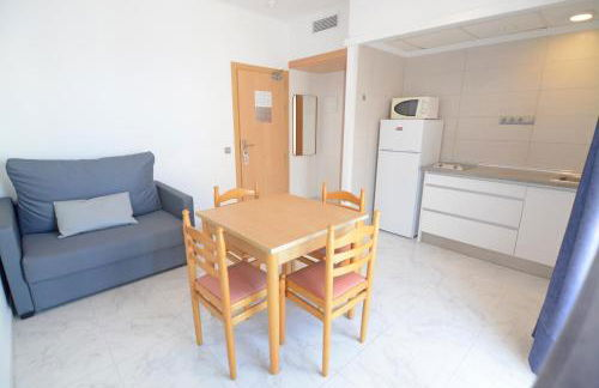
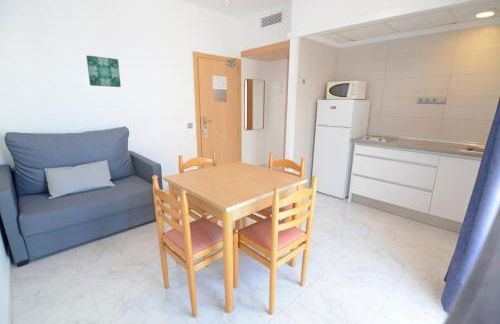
+ wall art (104, 72)
